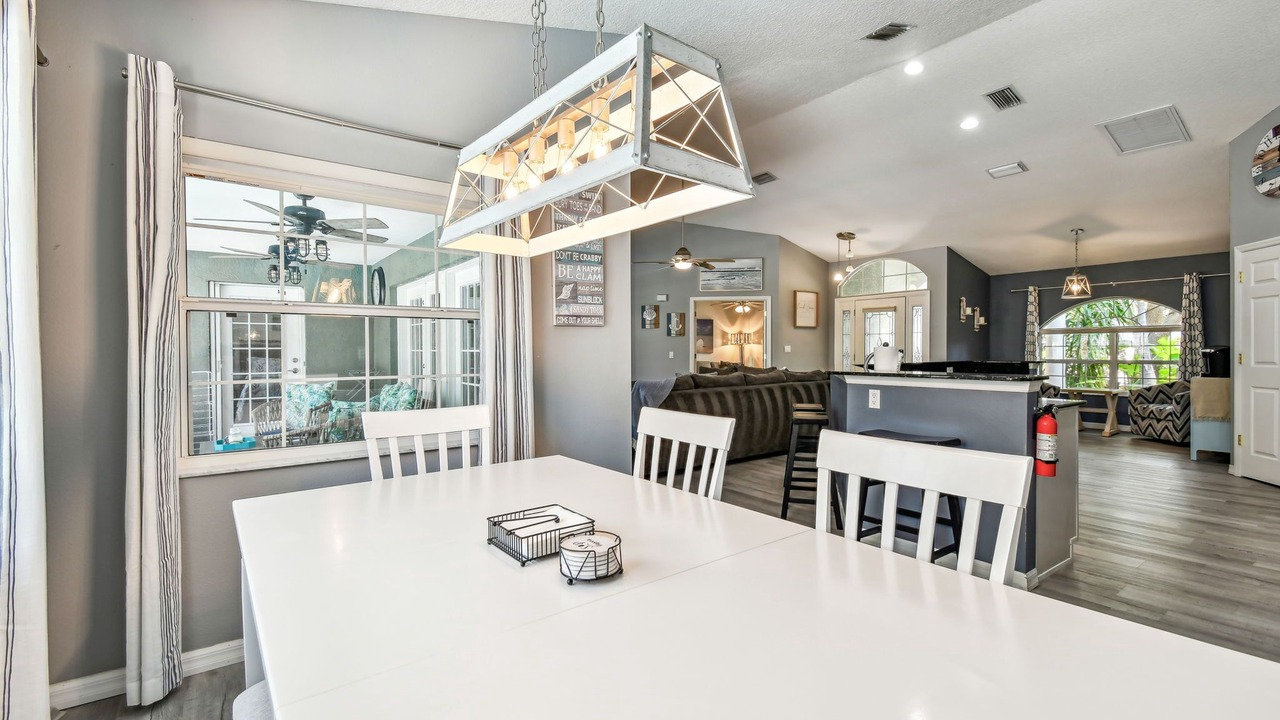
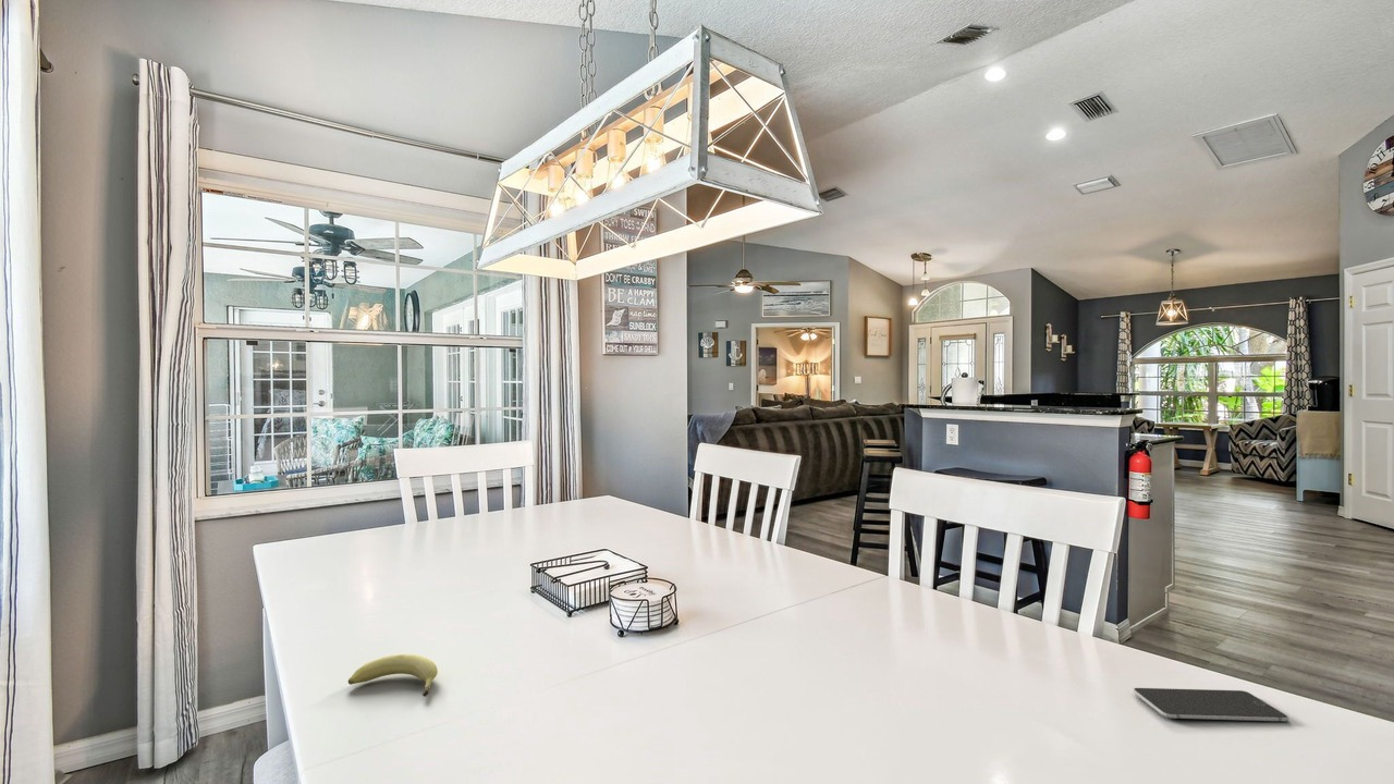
+ smartphone (1207, 703)
+ fruit (401, 672)
